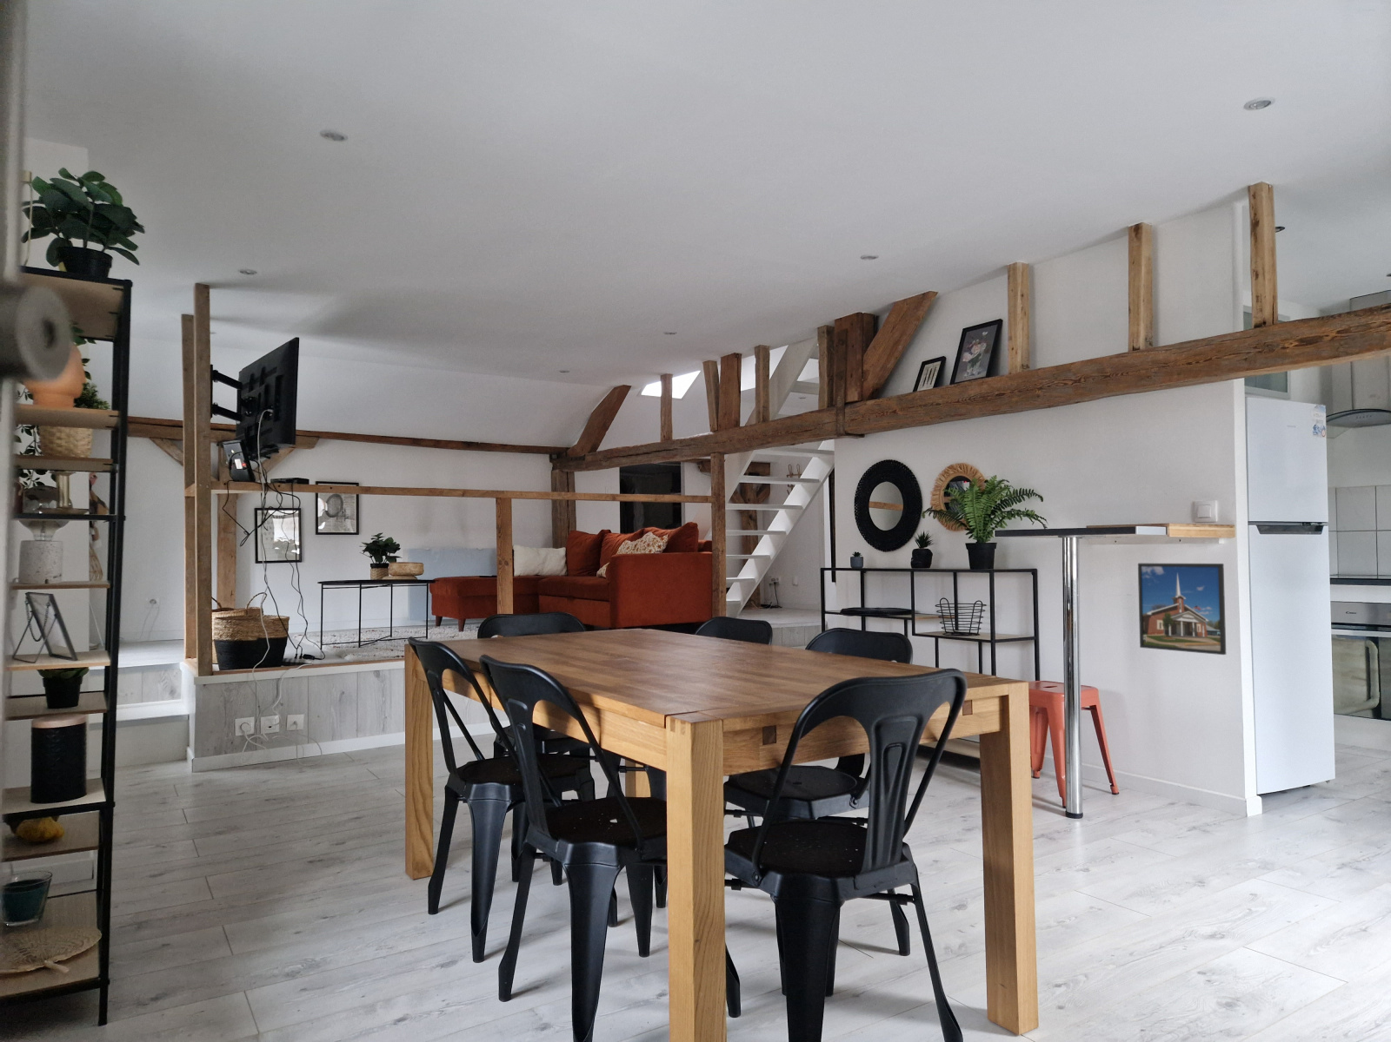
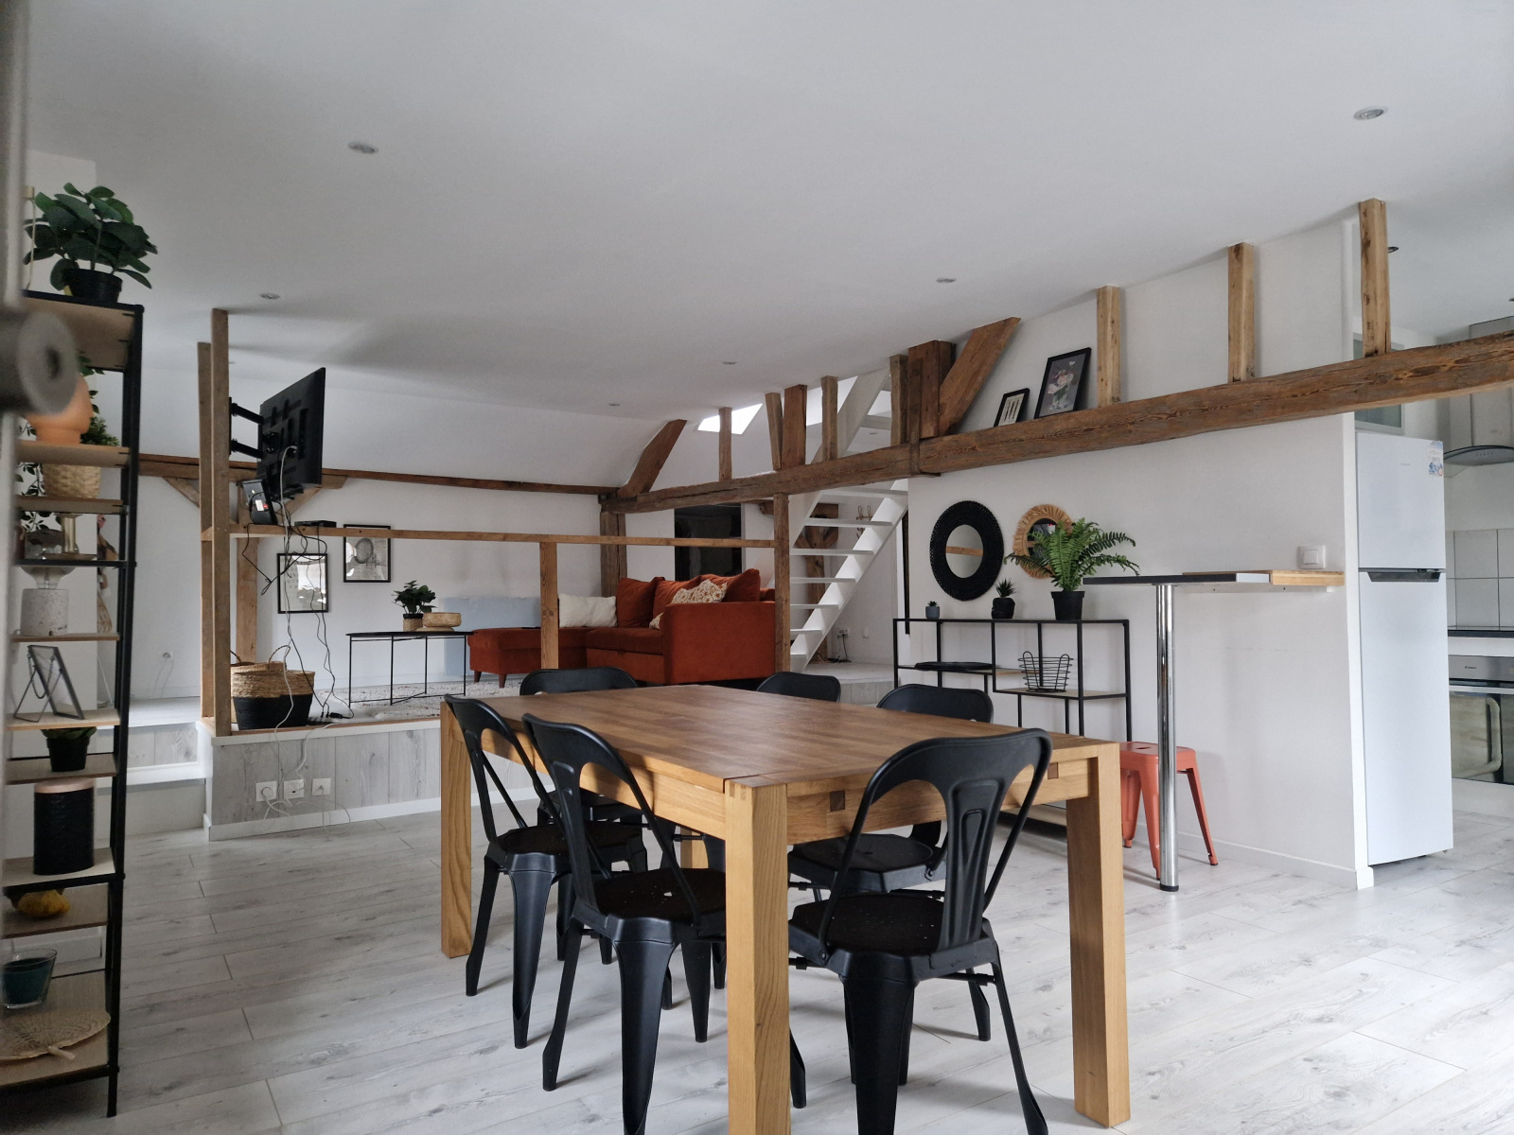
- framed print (1180, 607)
